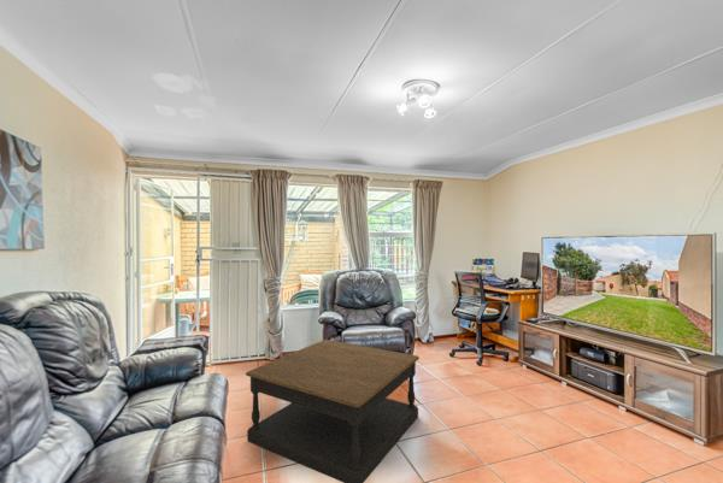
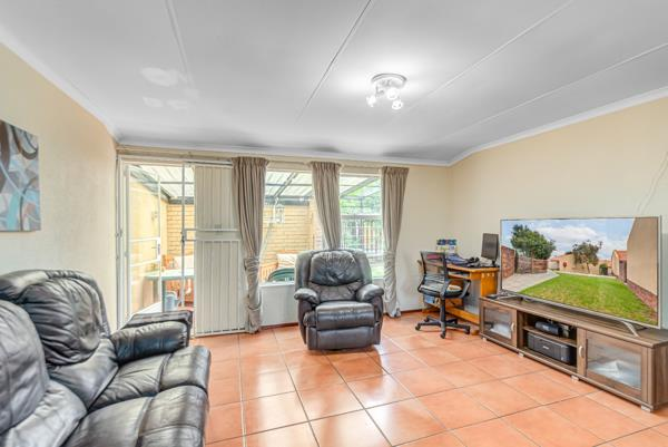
- coffee table (337, 395)
